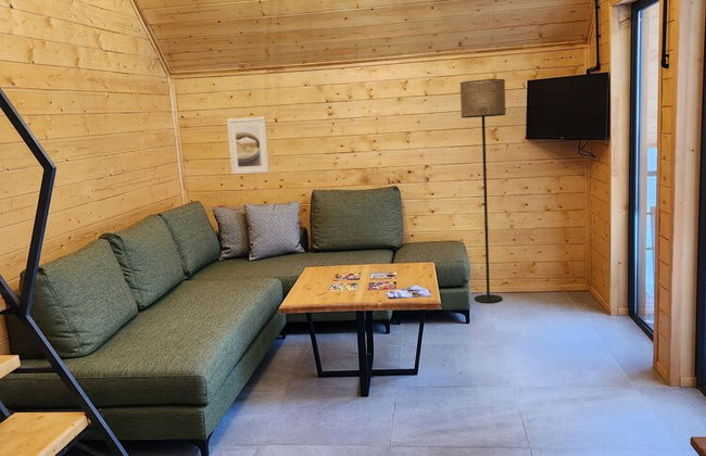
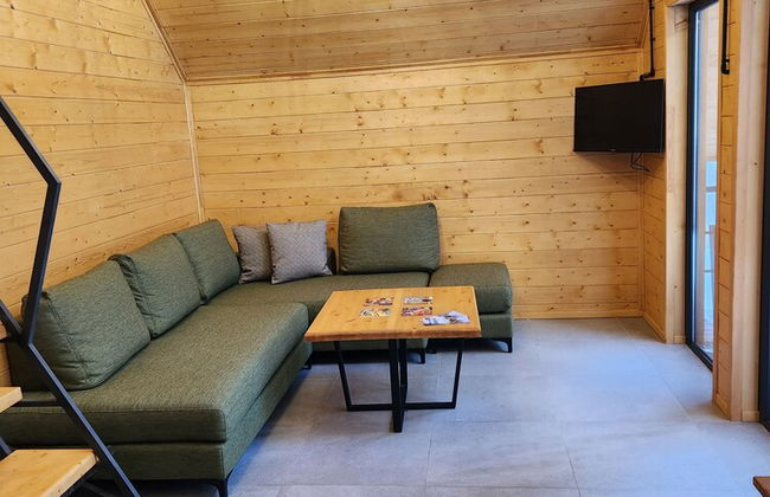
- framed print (248, 145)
- floor lamp (484, 192)
